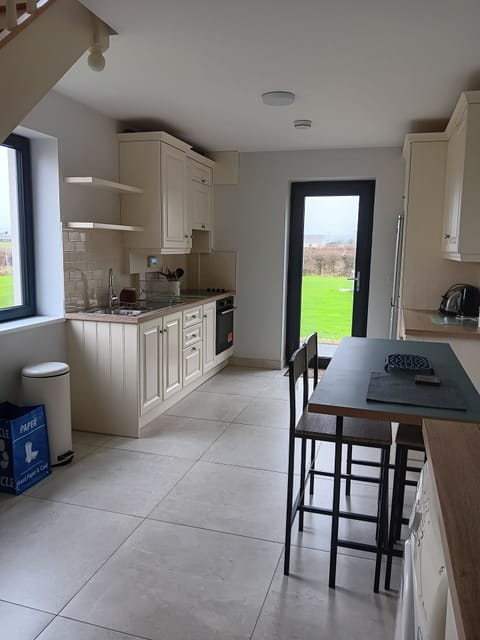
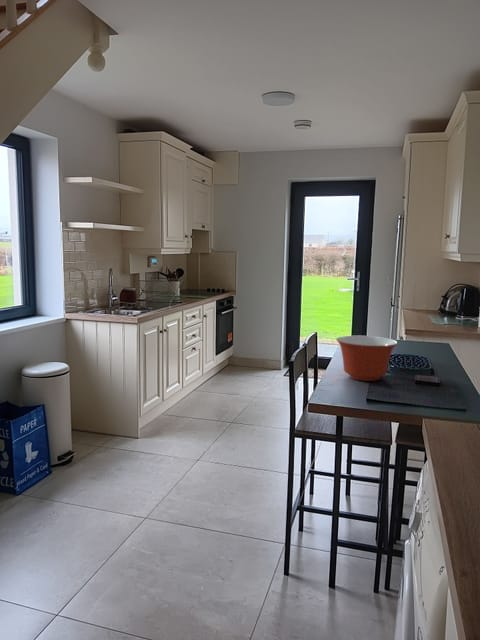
+ mixing bowl (365, 358)
